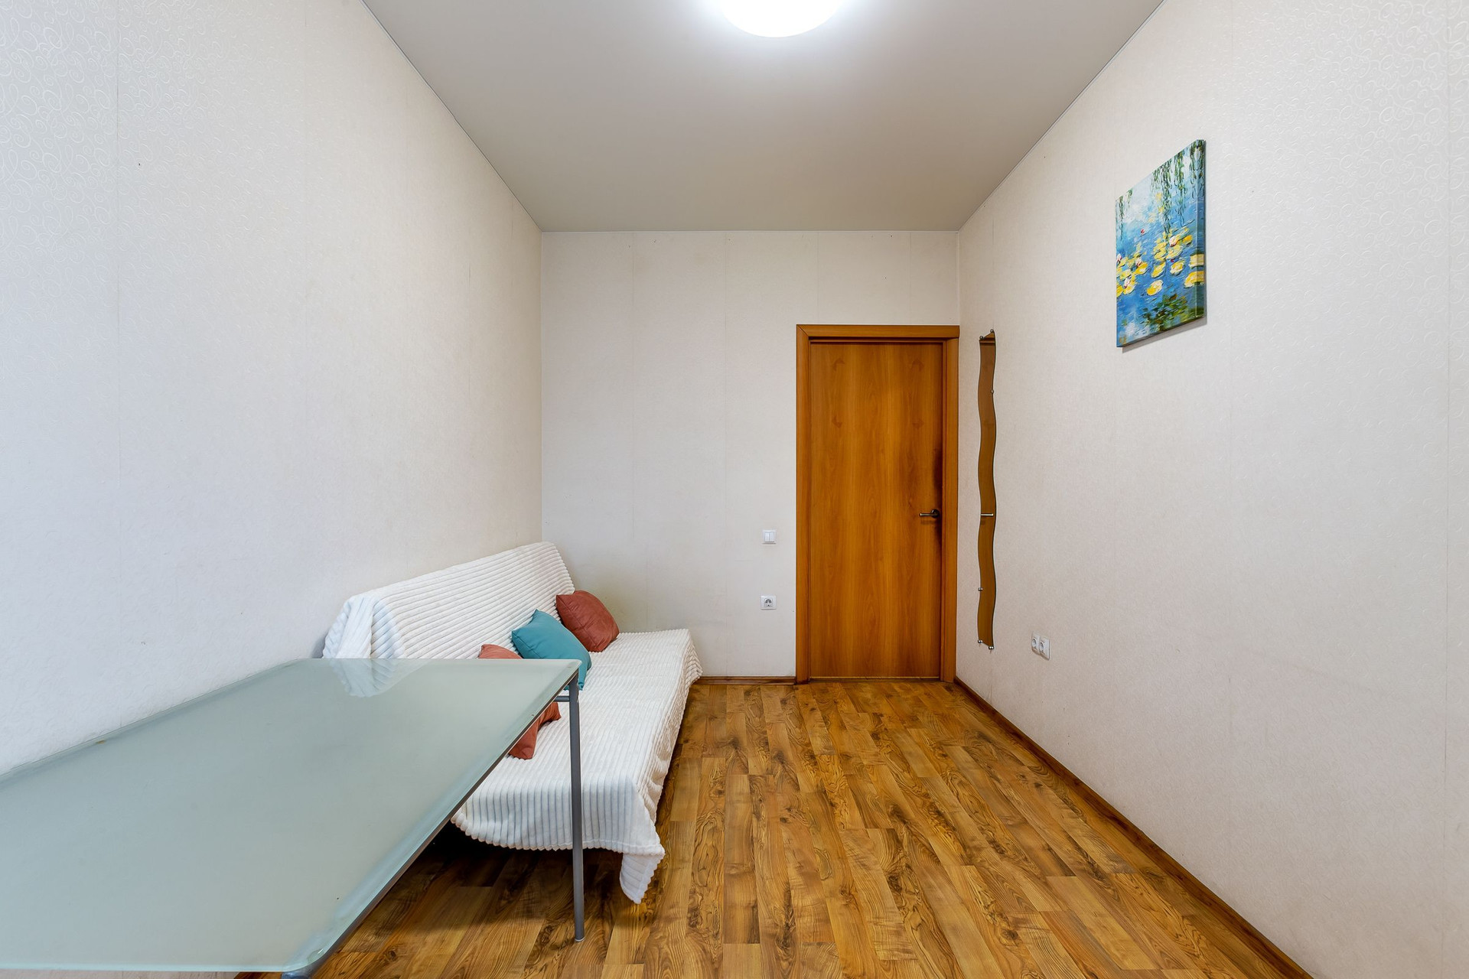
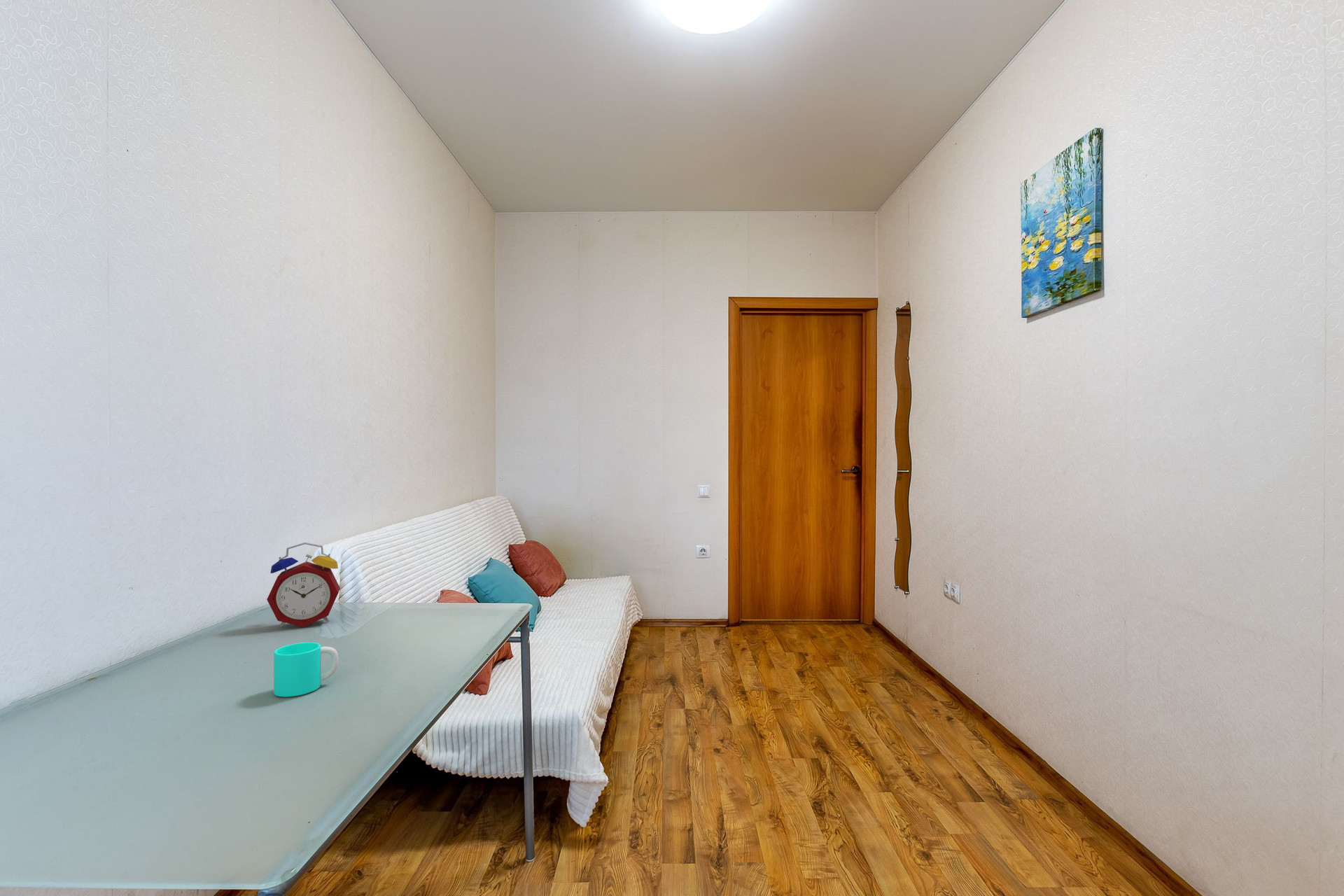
+ alarm clock (305, 582)
+ cup (307, 666)
